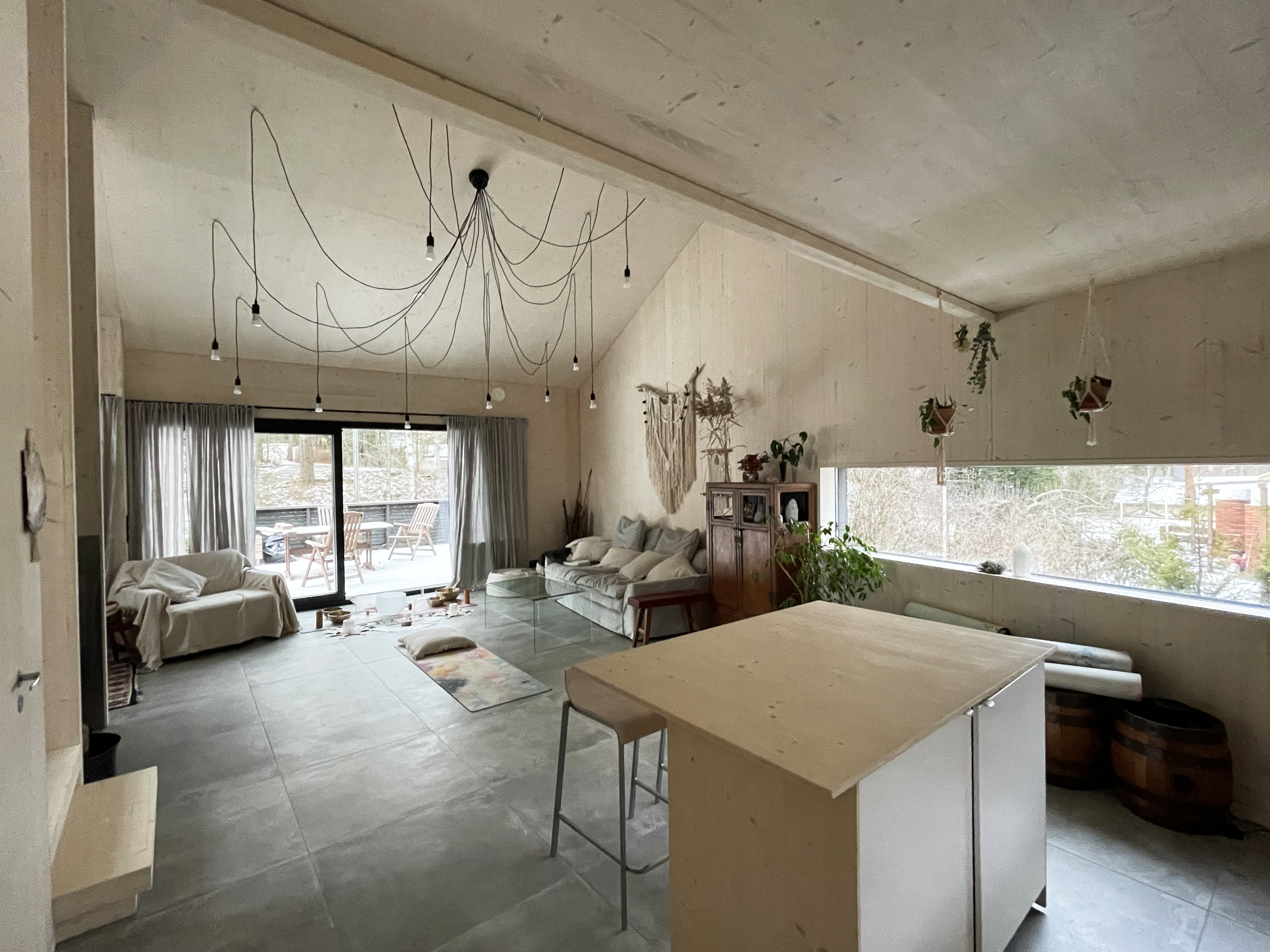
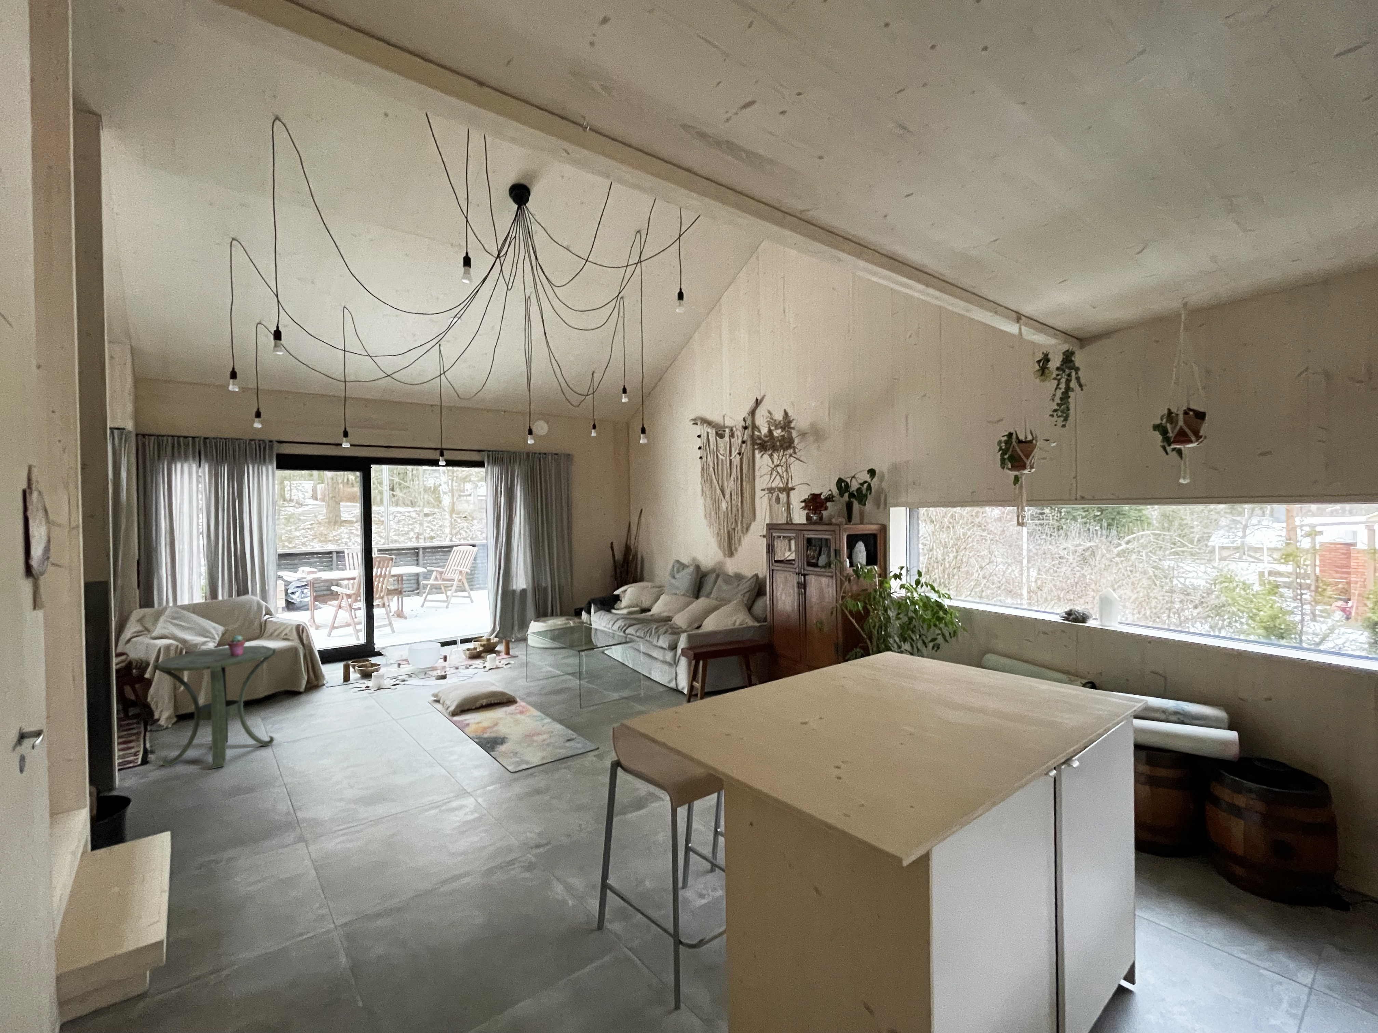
+ side table (219, 704)
+ potted succulent (237, 645)
